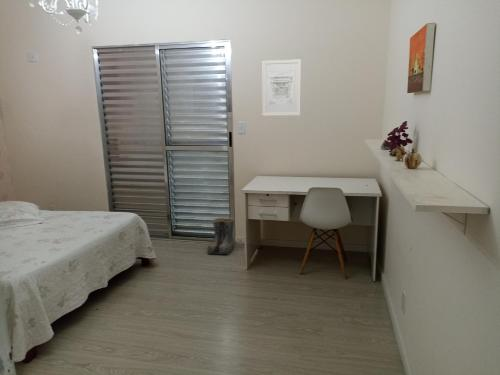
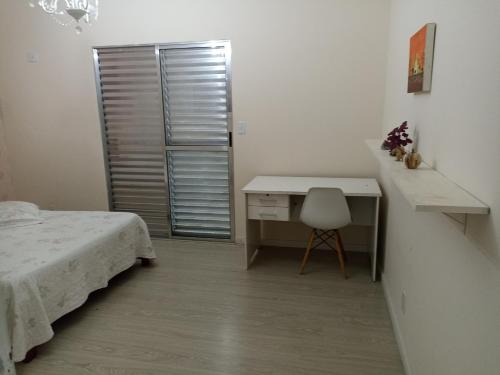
- wall art (281, 88)
- boots (221, 235)
